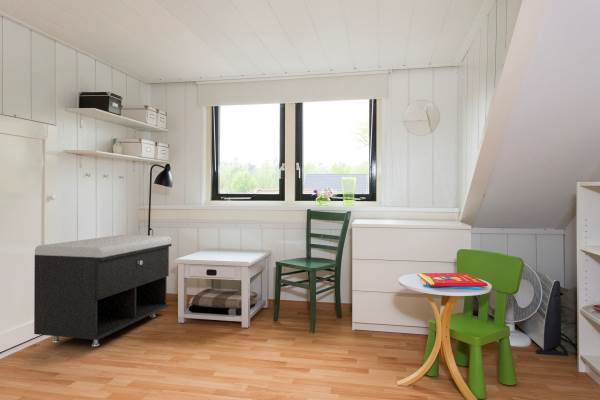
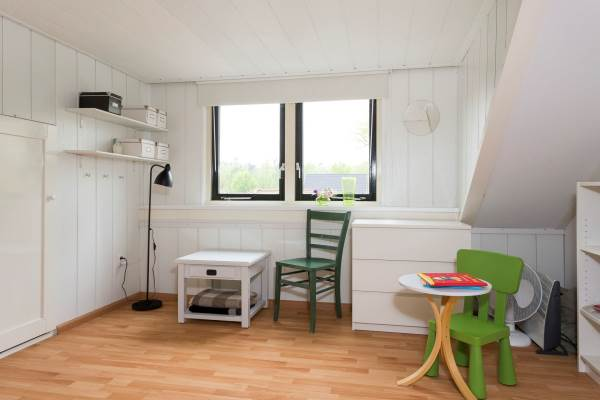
- storage bench (110, 284)
